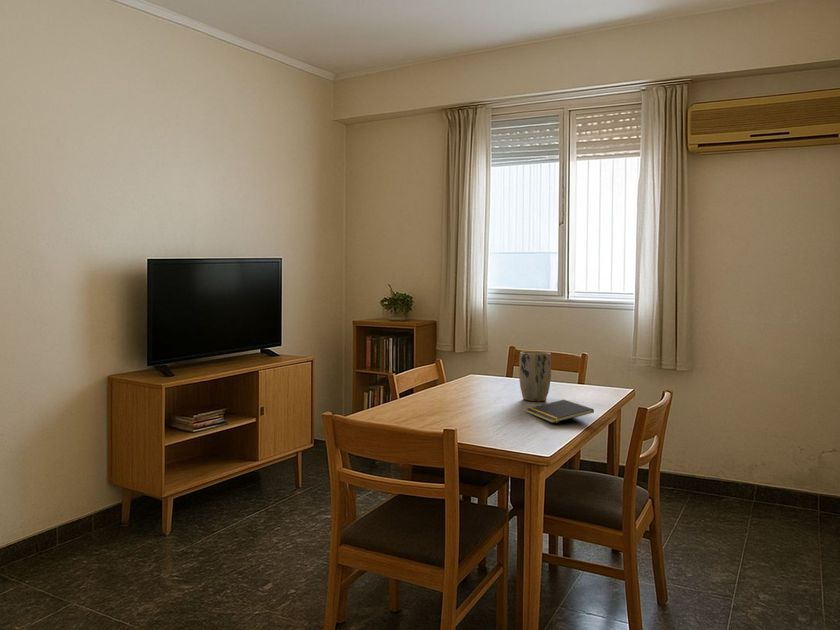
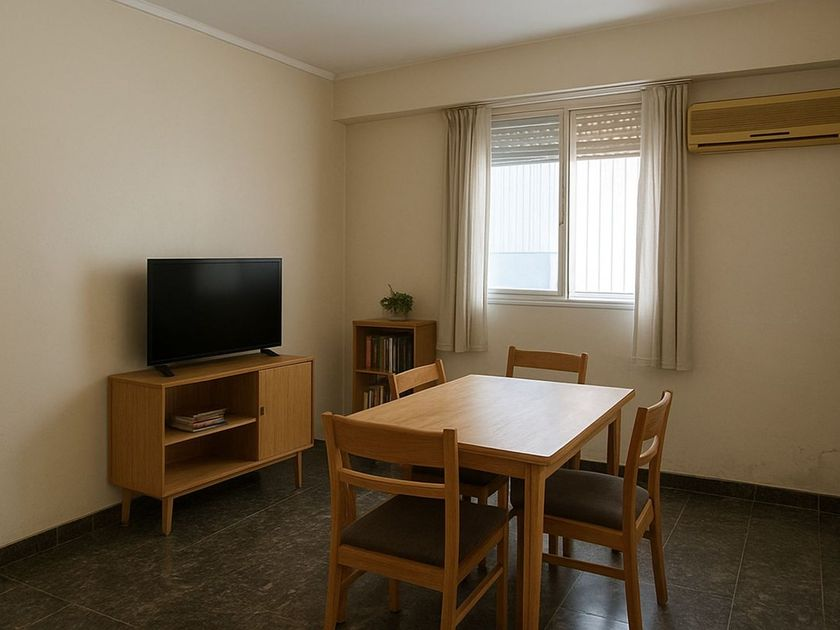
- notepad (558, 410)
- plant pot (534, 376)
